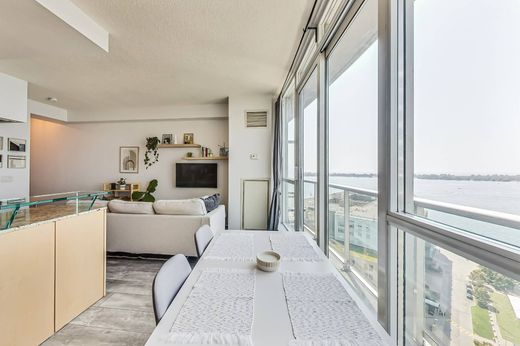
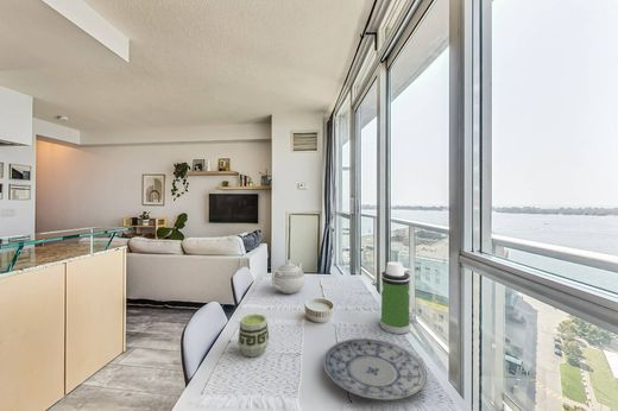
+ water bottle (395, 295)
+ teapot (288, 276)
+ cup (253, 334)
+ plate (372, 368)
